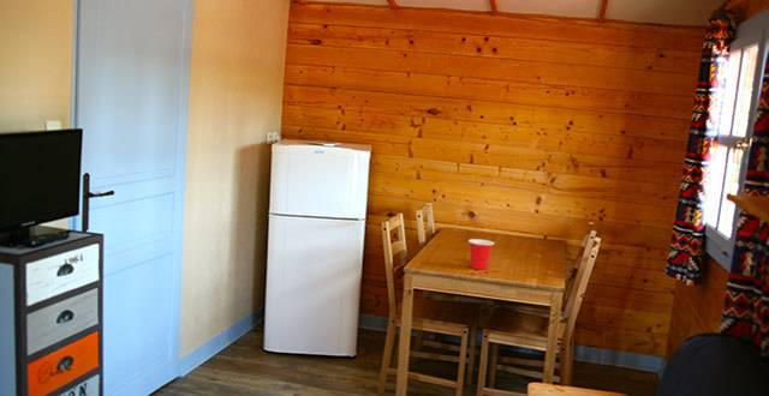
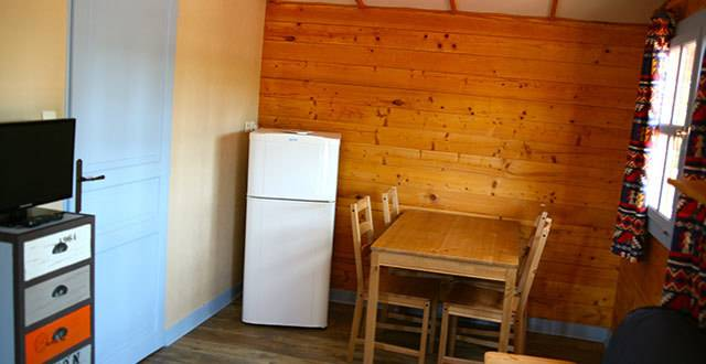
- cup (479, 254)
